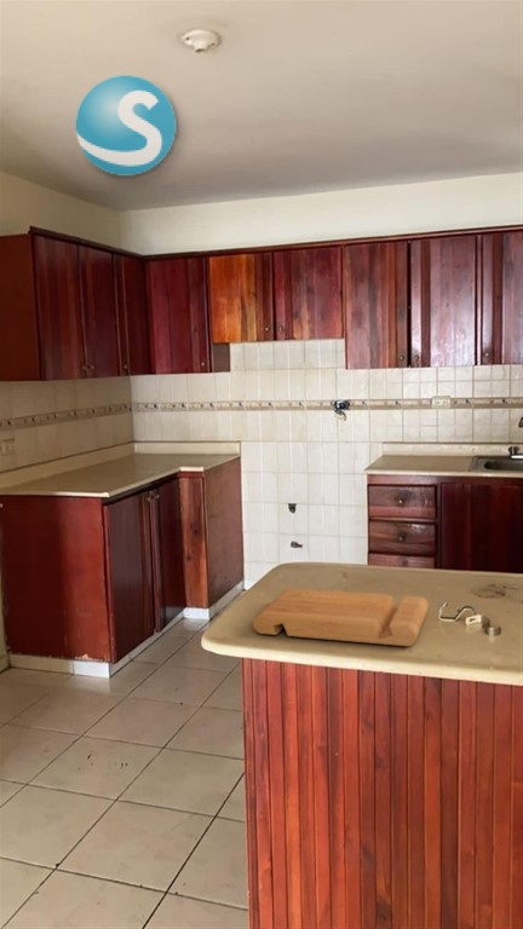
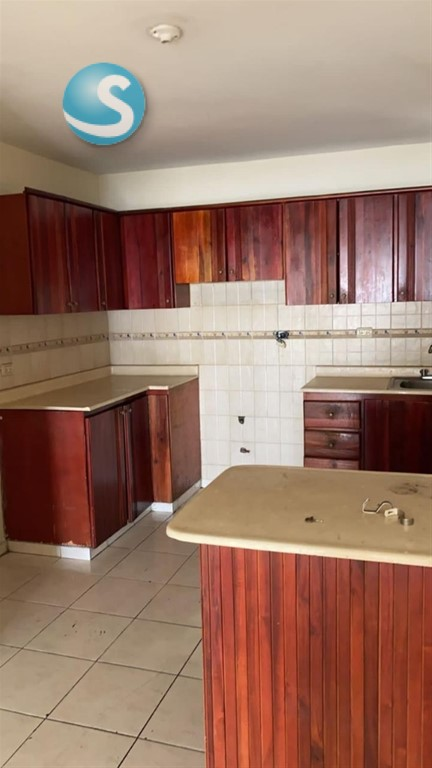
- cutting board (343, 614)
